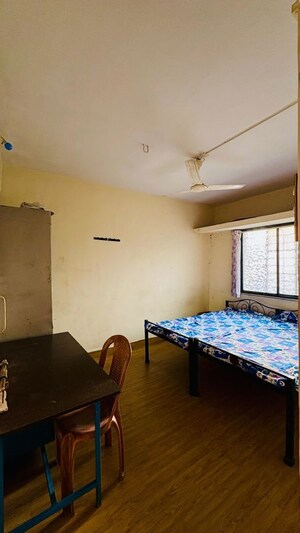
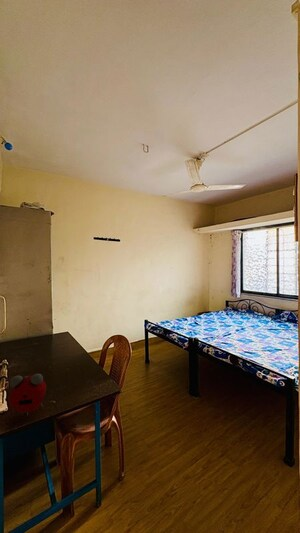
+ alarm clock (28, 393)
